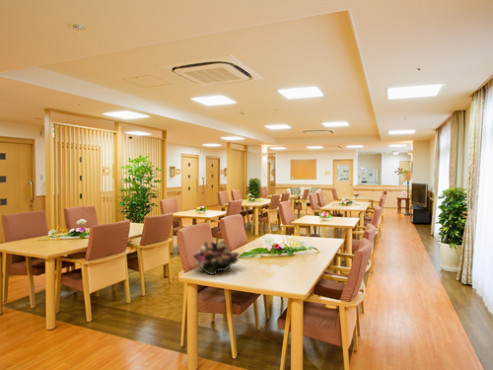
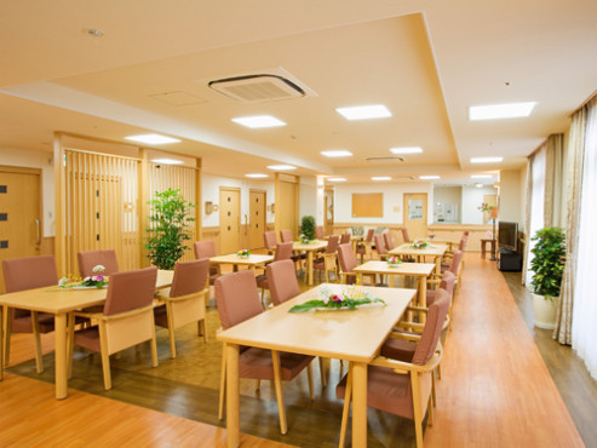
- flower arrangement (216, 255)
